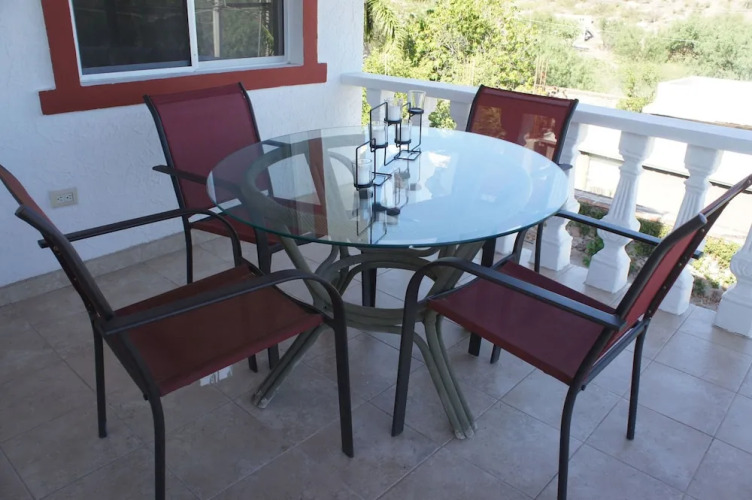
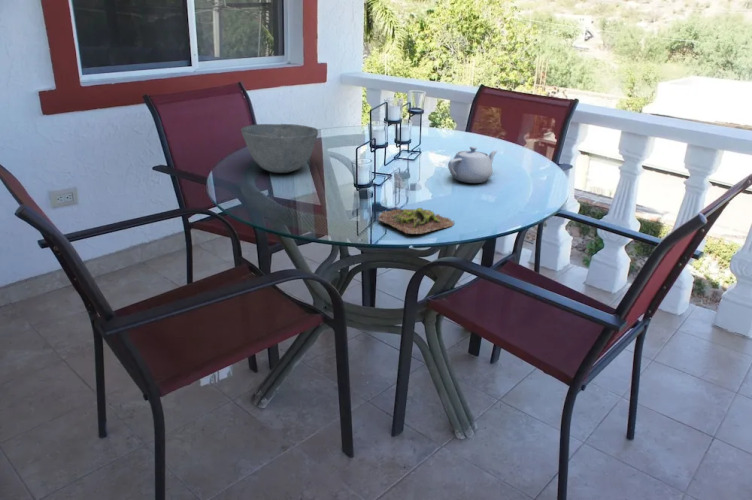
+ succulent plant (415, 214)
+ teapot (472, 163)
+ bowl (281, 150)
